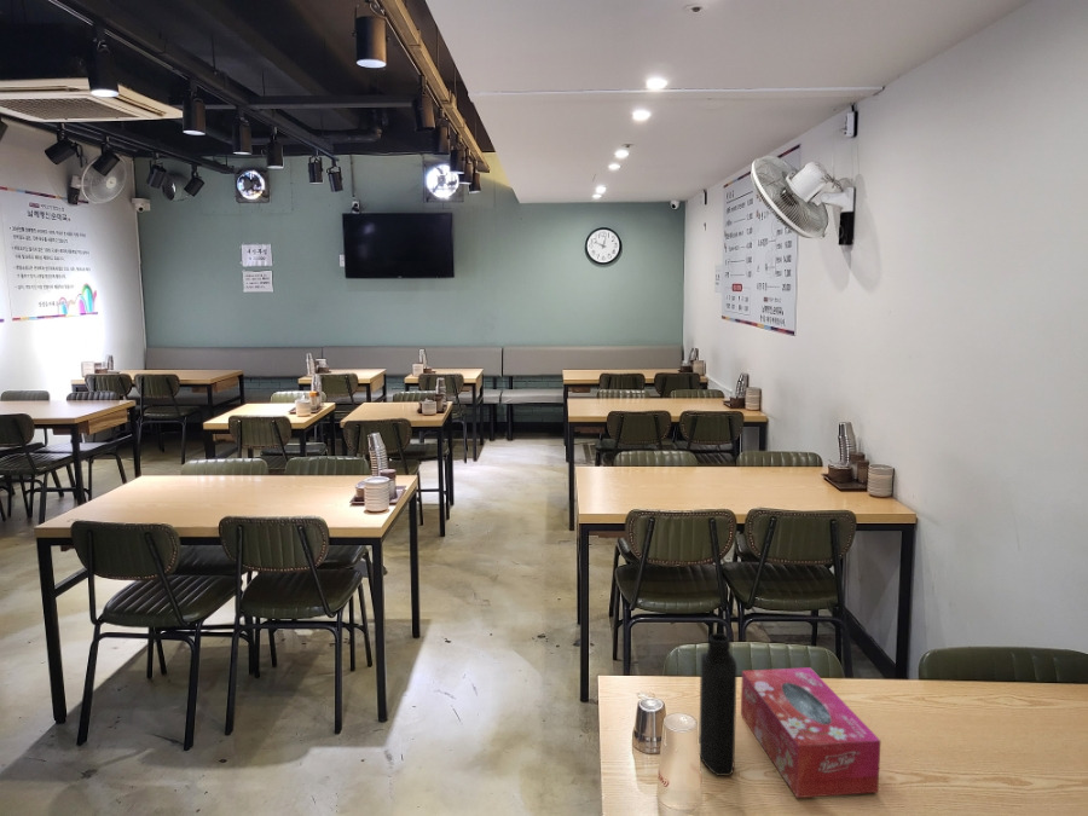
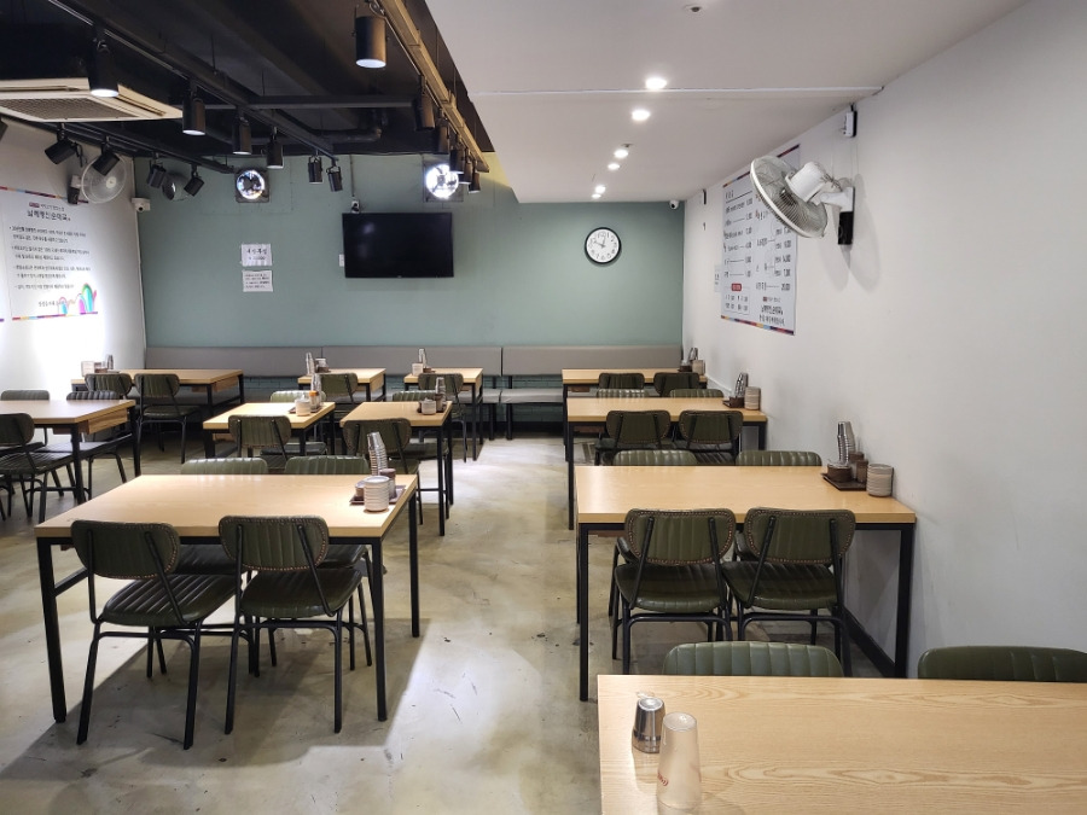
- bottle (717, 699)
- tissue box (804, 725)
